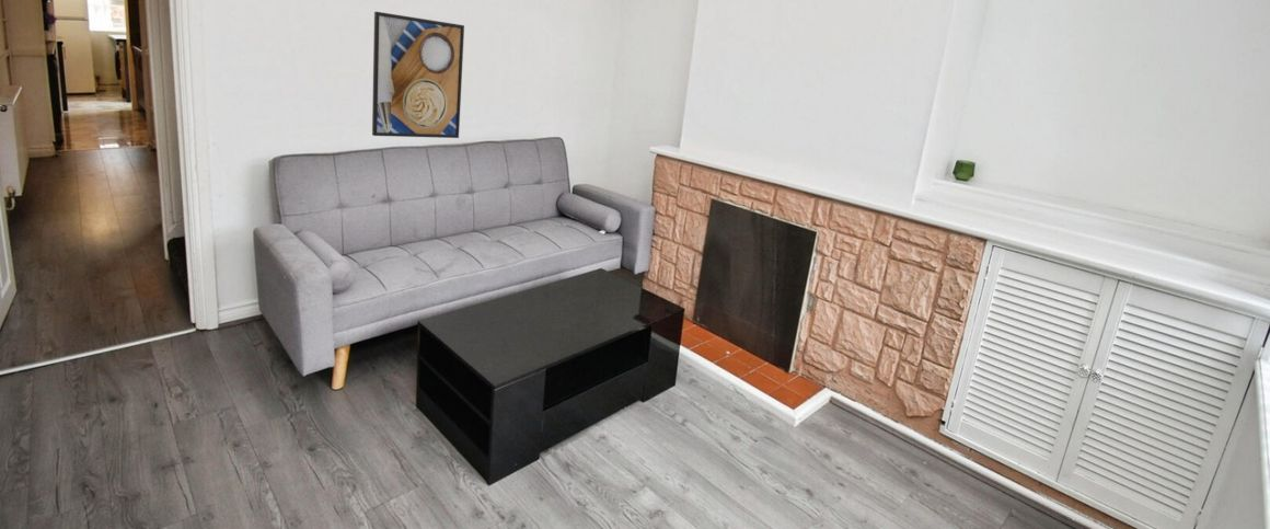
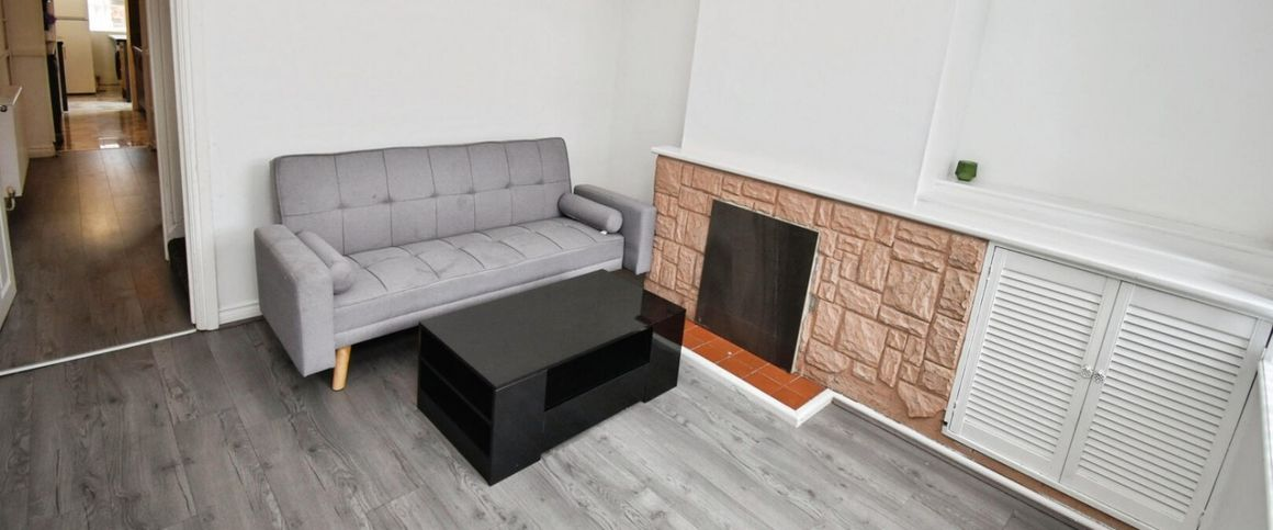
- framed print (419, 79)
